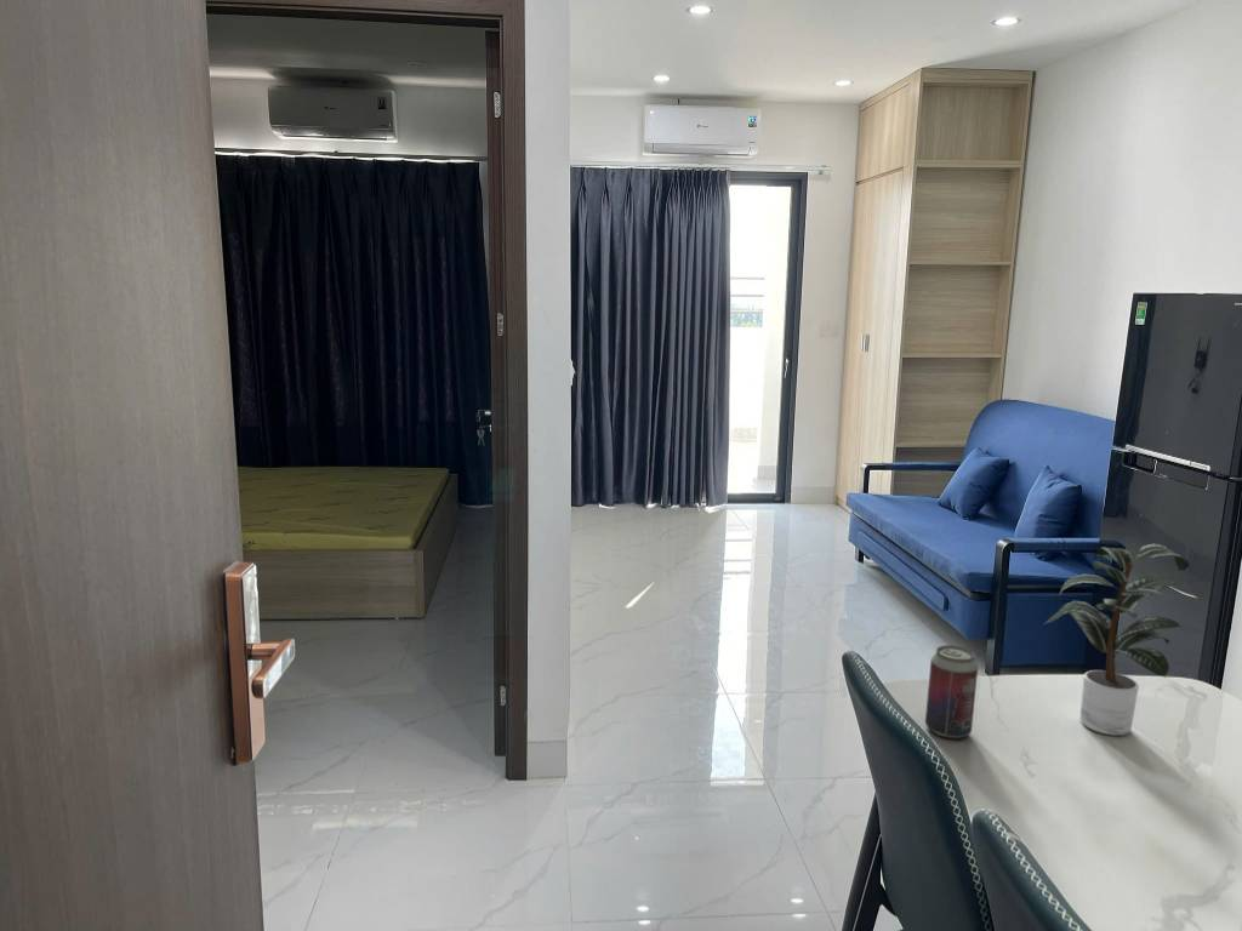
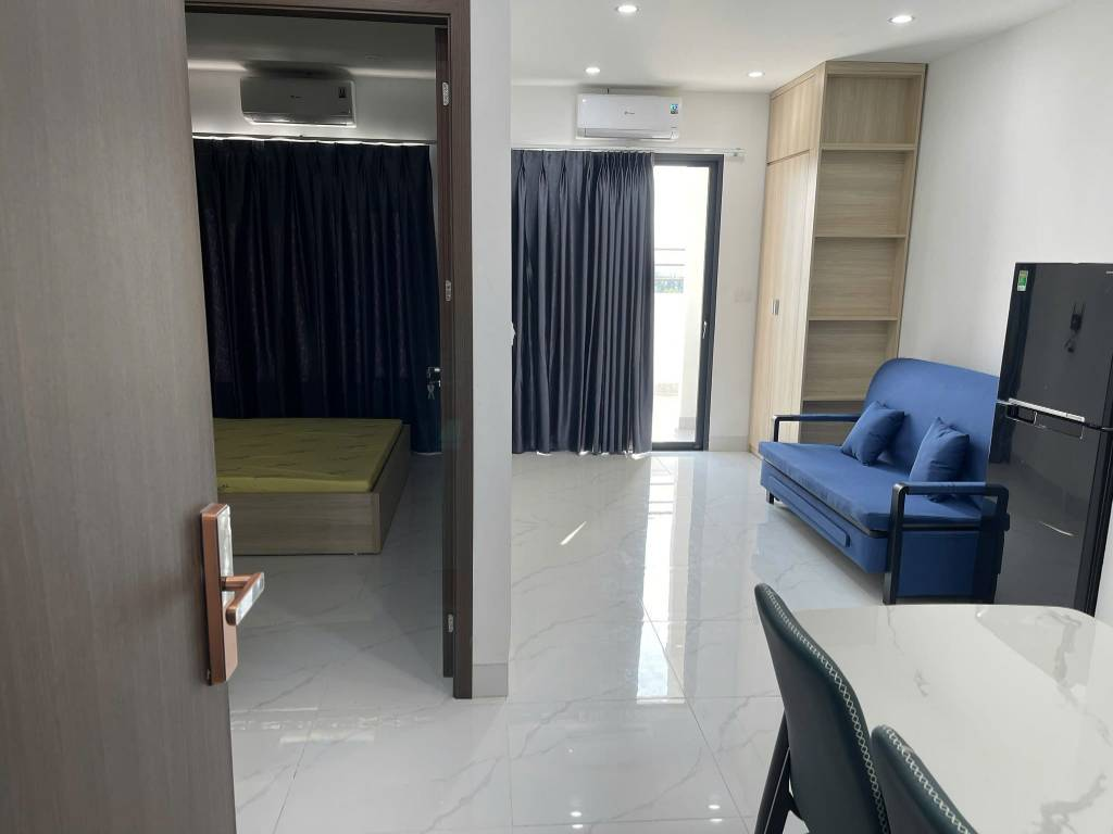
- potted plant (1099, 632)
- beverage can (951, 691)
